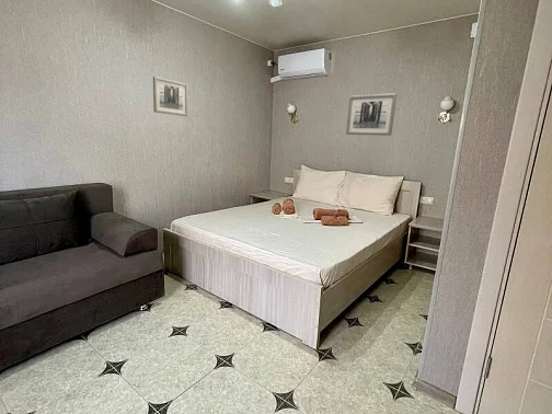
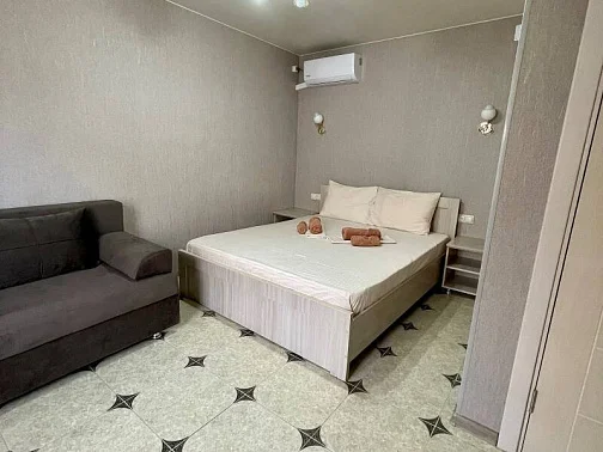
- wall art (369, 115)
- wall art (171, 97)
